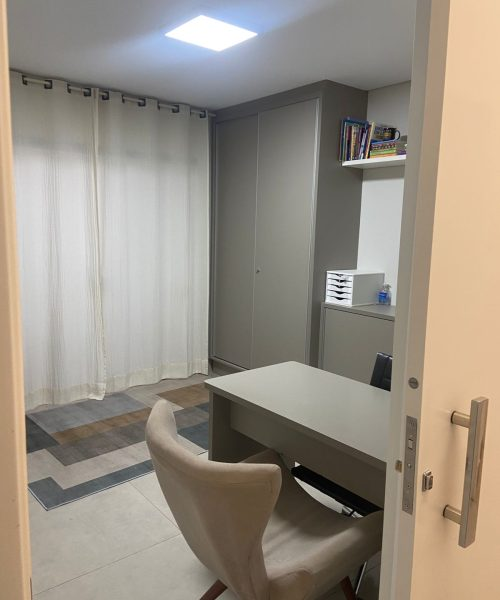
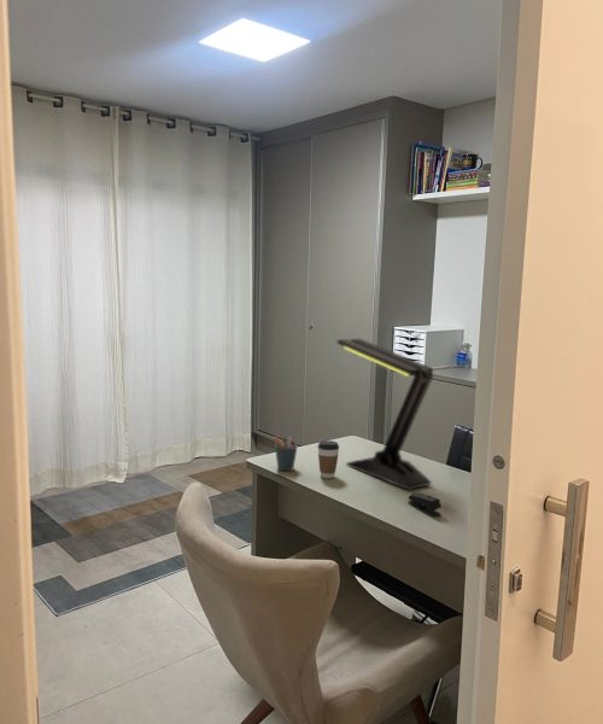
+ desk lamp (397, 416)
+ stapler (423, 501)
+ coffee cup (327, 459)
+ pen holder (285, 451)
